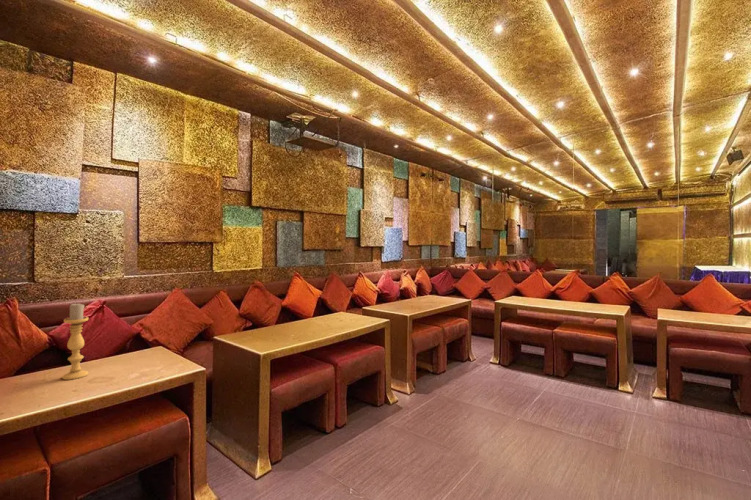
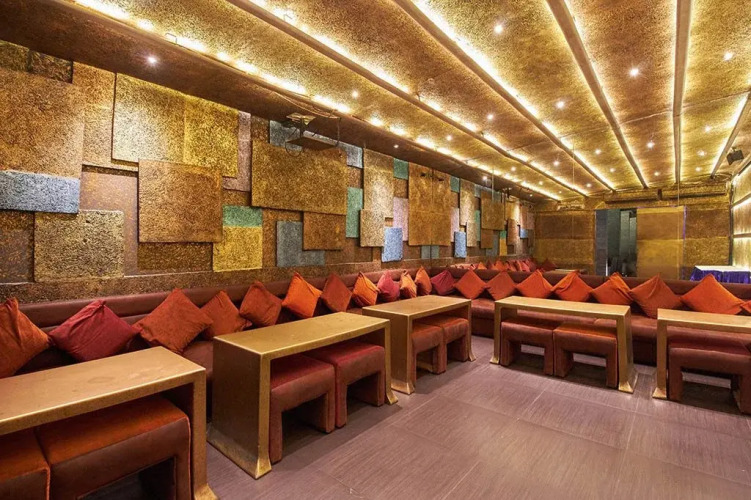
- candle holder (76, 339)
